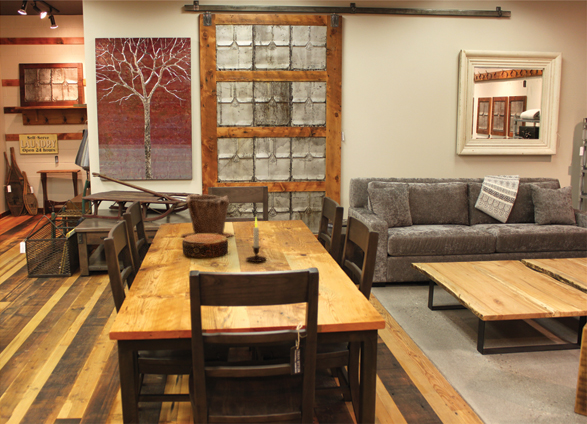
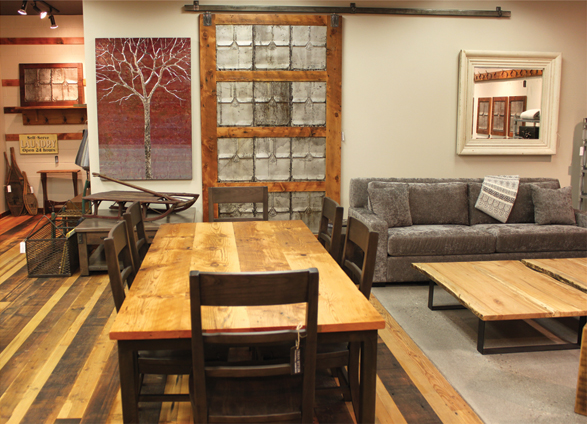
- candle (256, 239)
- plant pot (207, 215)
- bowl (205, 244)
